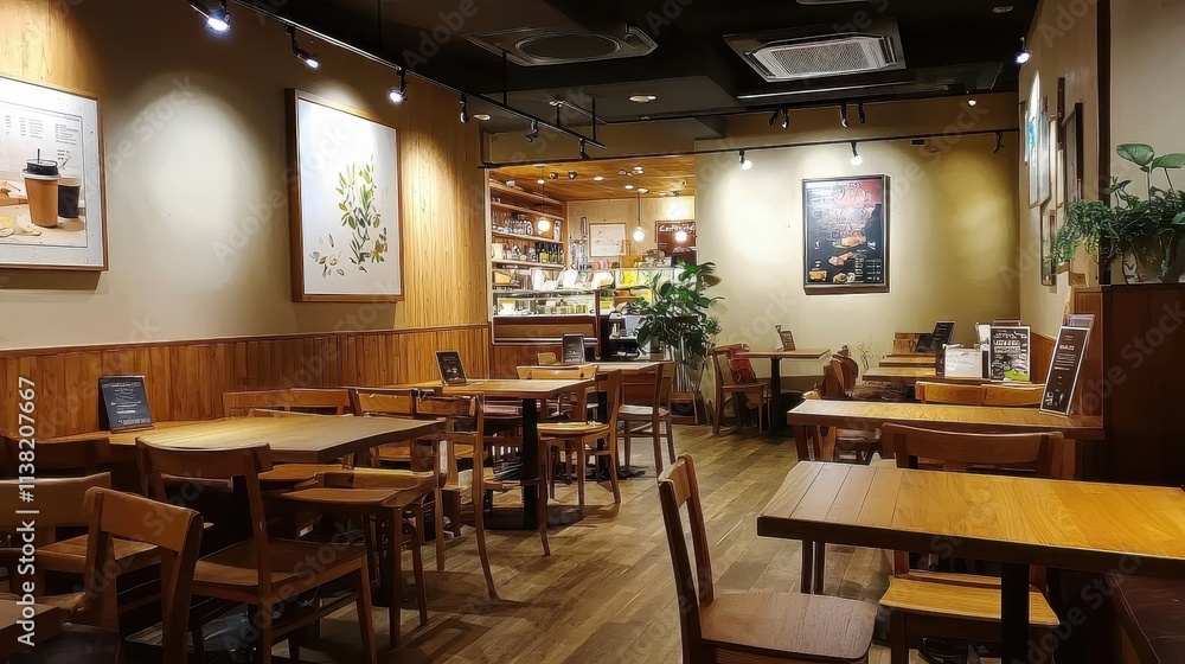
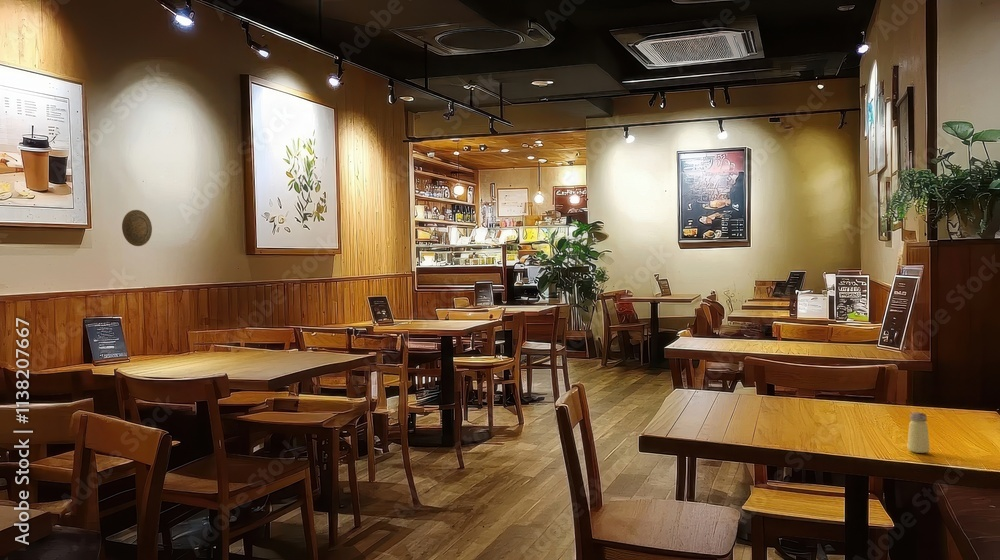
+ decorative plate (138, 227)
+ saltshaker (918, 431)
